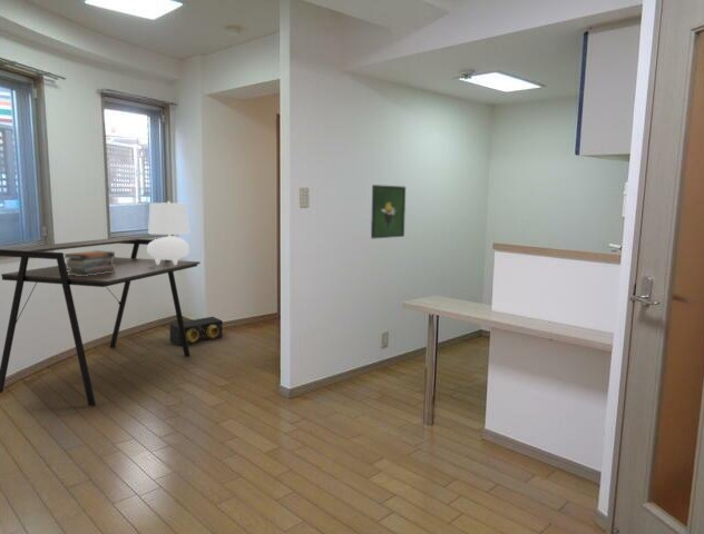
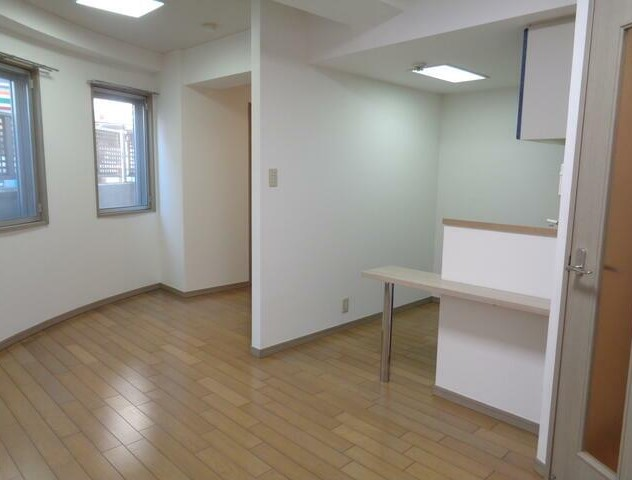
- desk (117, 314)
- book stack (89, 263)
- speaker (198, 332)
- table lamp (168, 233)
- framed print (389, 211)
